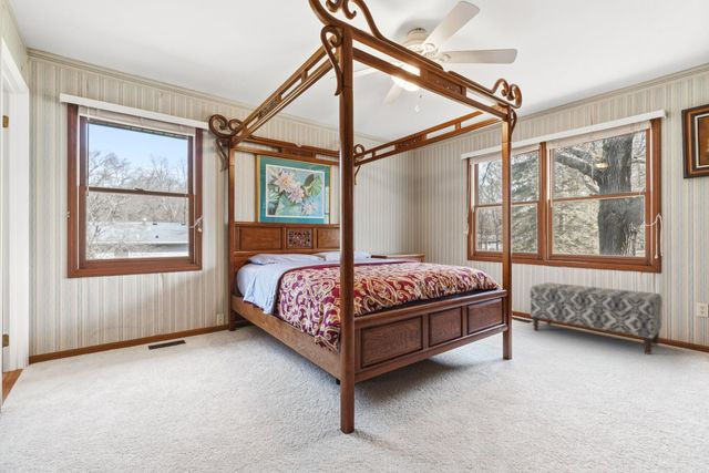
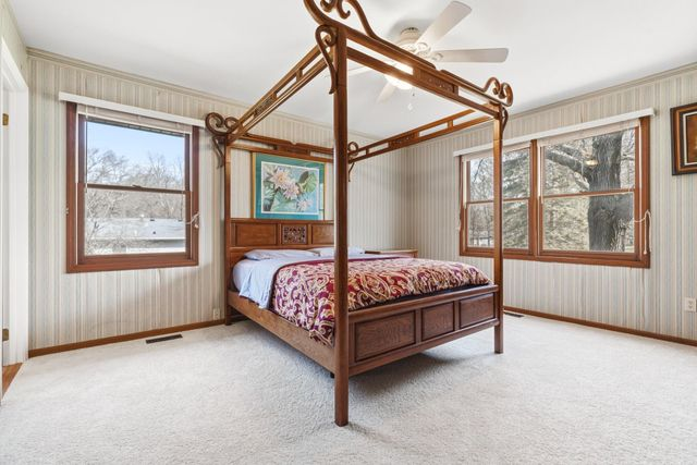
- bench (590, 312)
